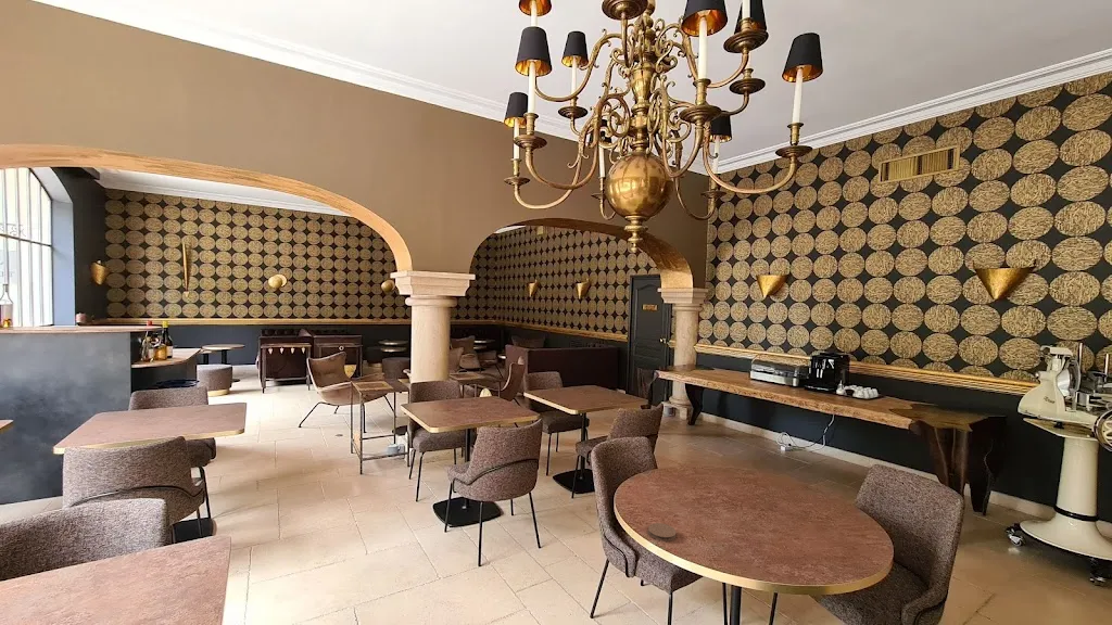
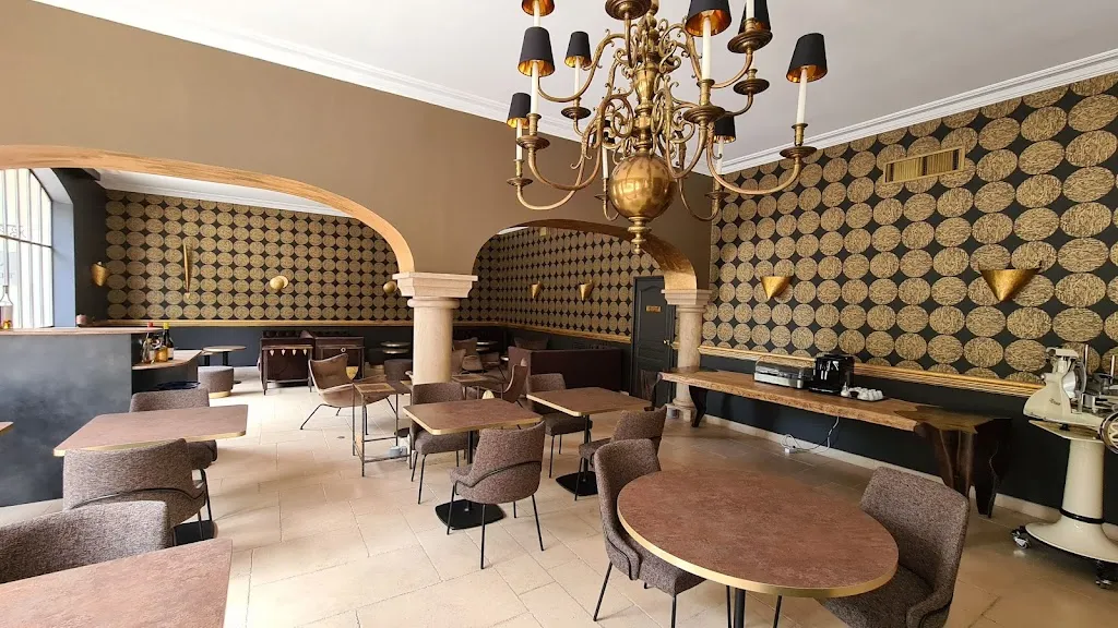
- coaster (661, 532)
